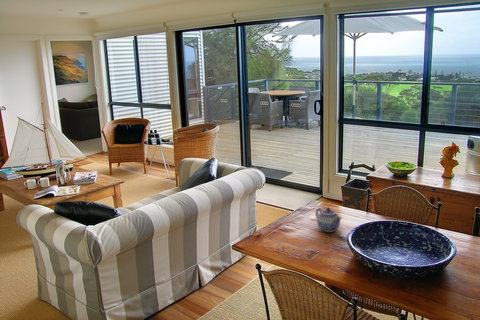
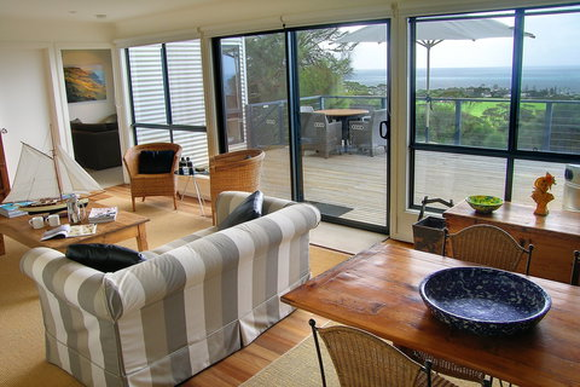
- teapot (328, 218)
